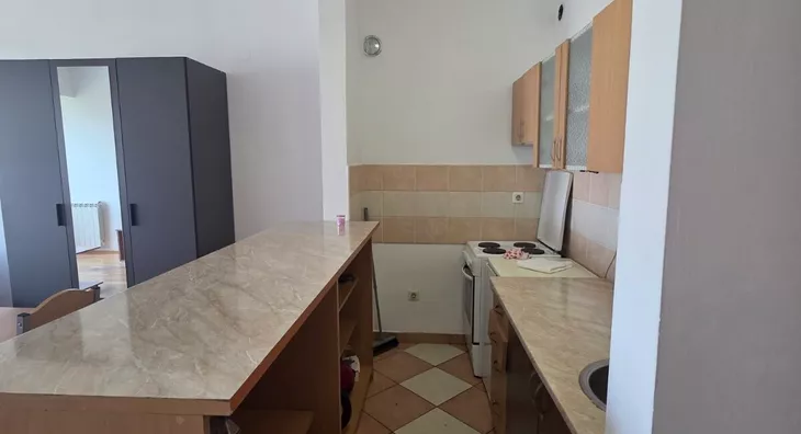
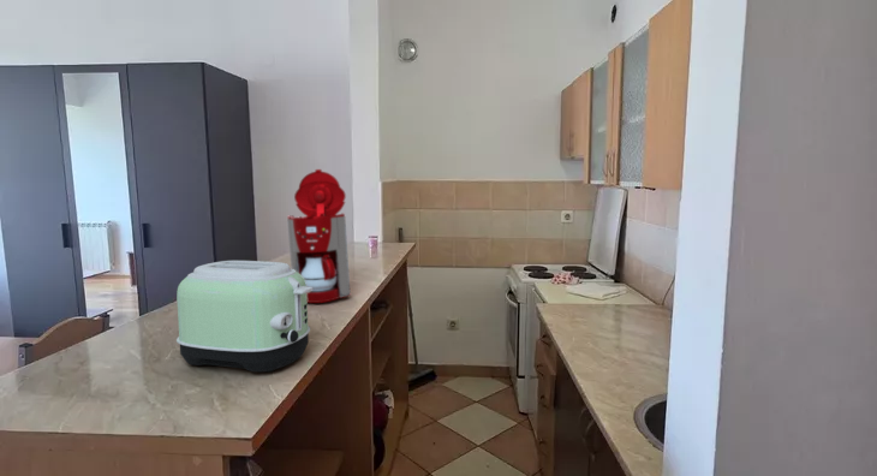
+ toaster (249, 313)
+ coffee maker (315, 231)
